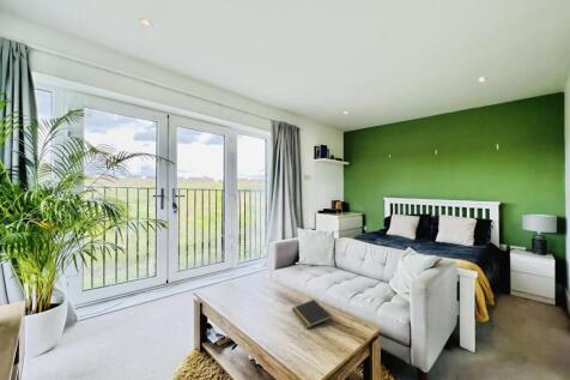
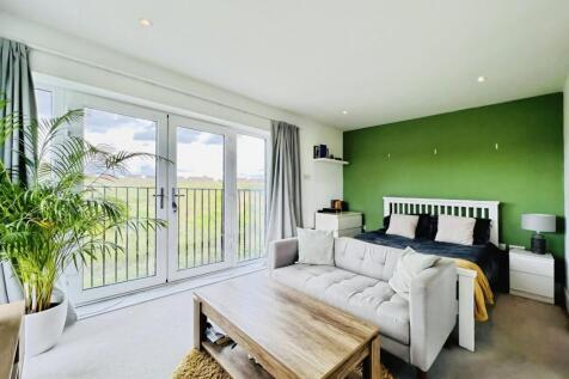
- notepad (310, 312)
